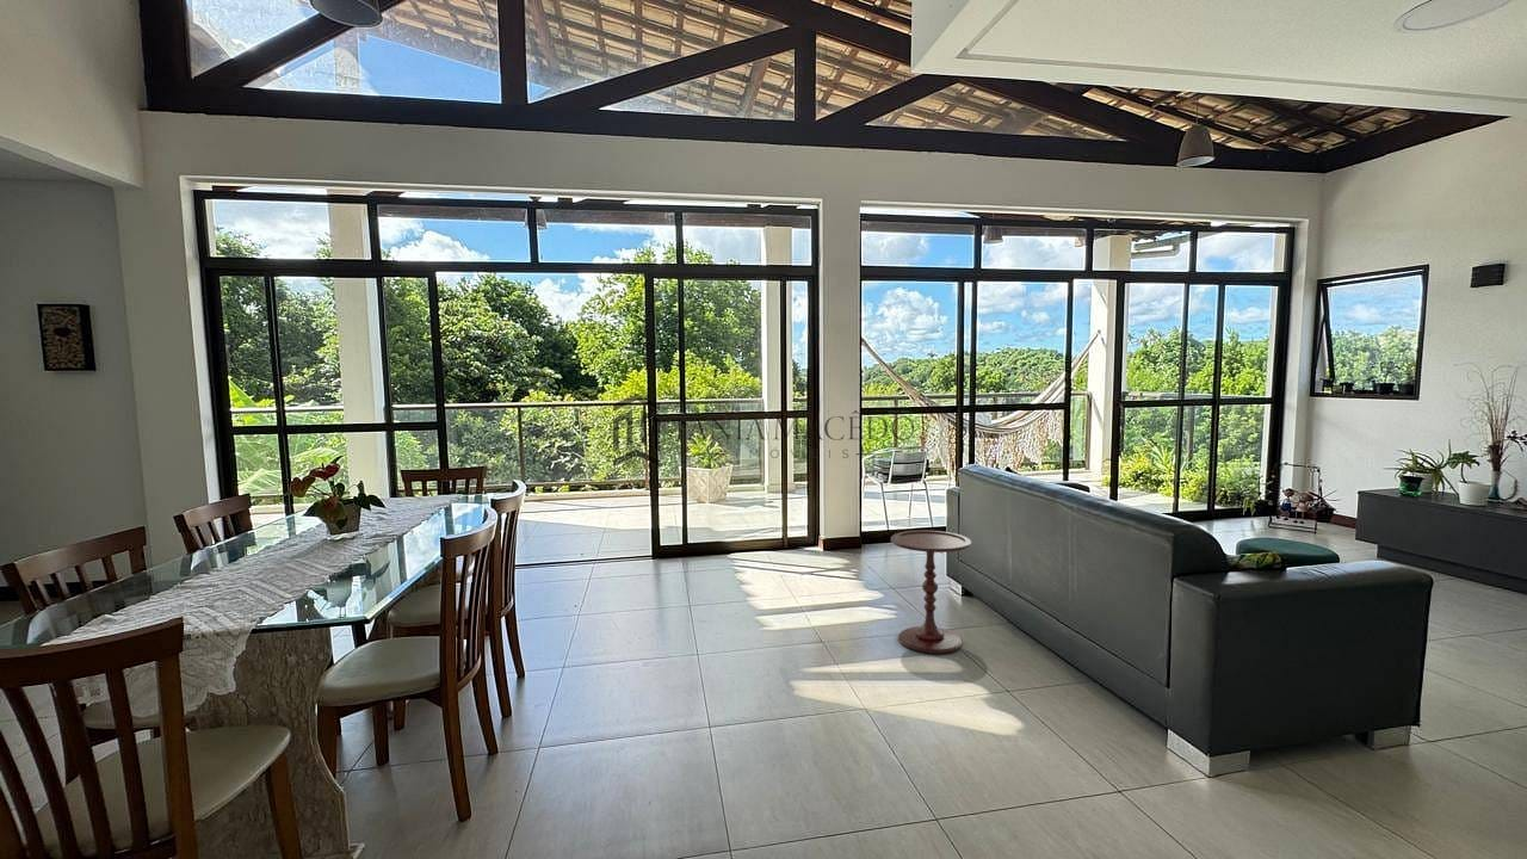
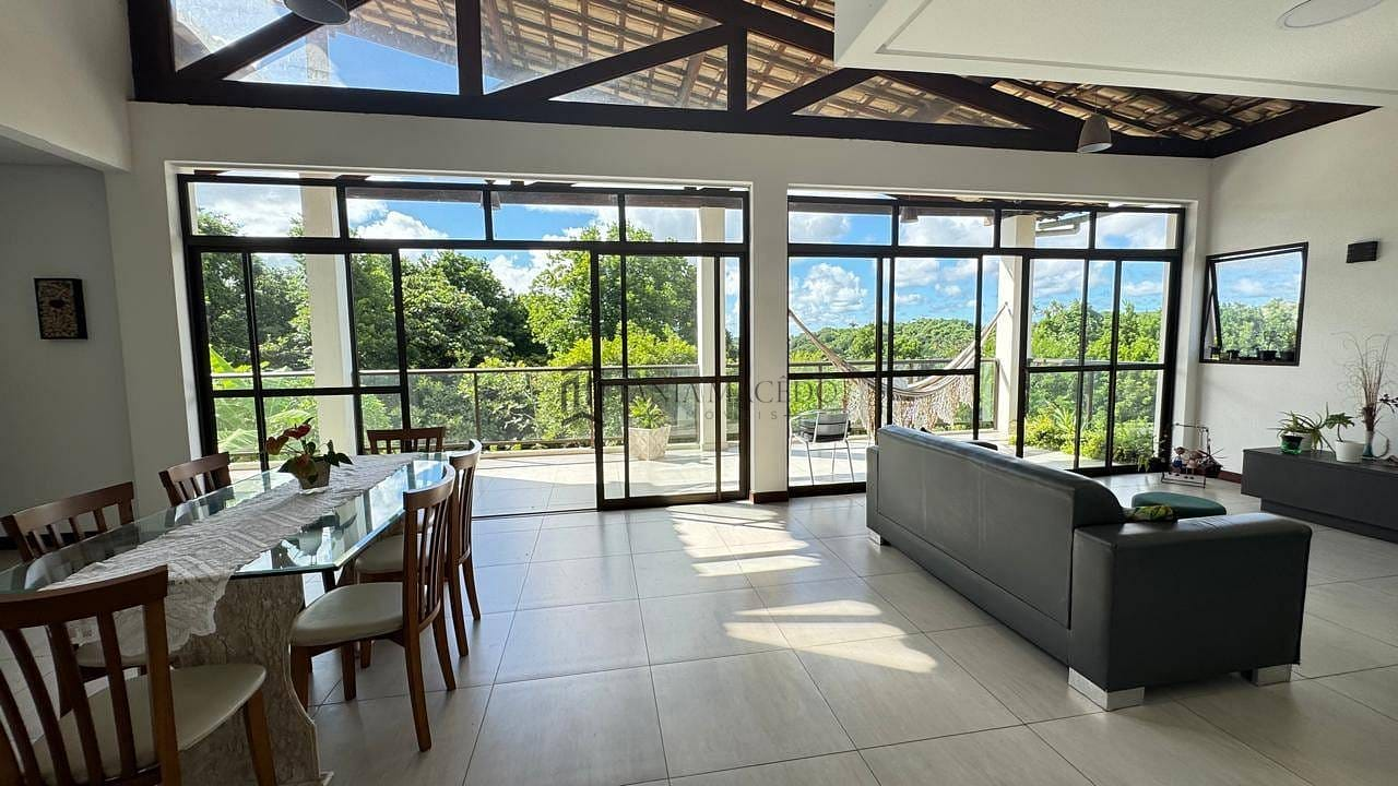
- side table (929, 589)
